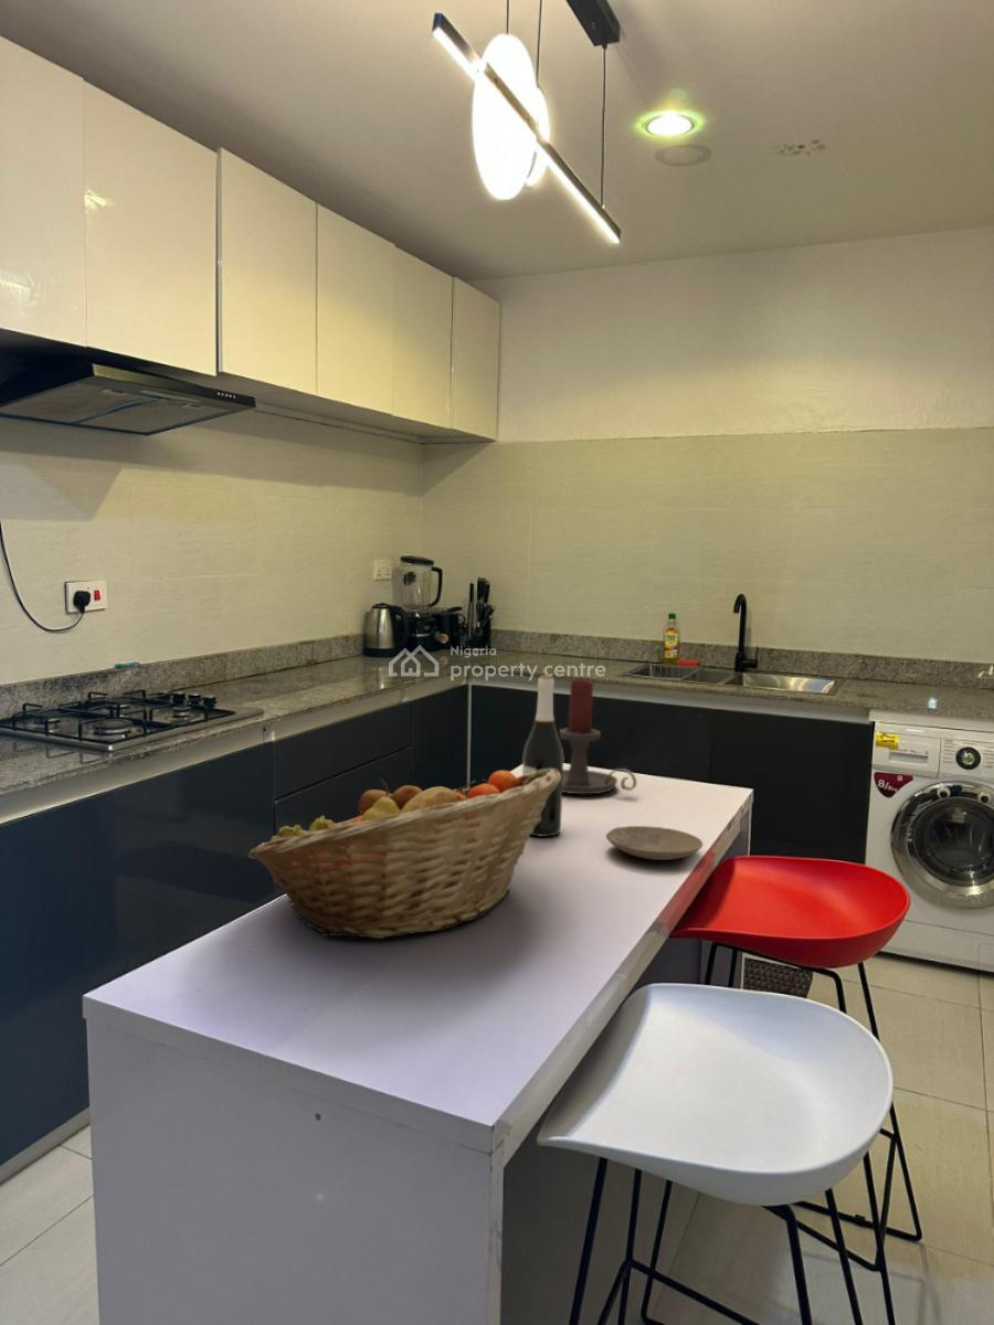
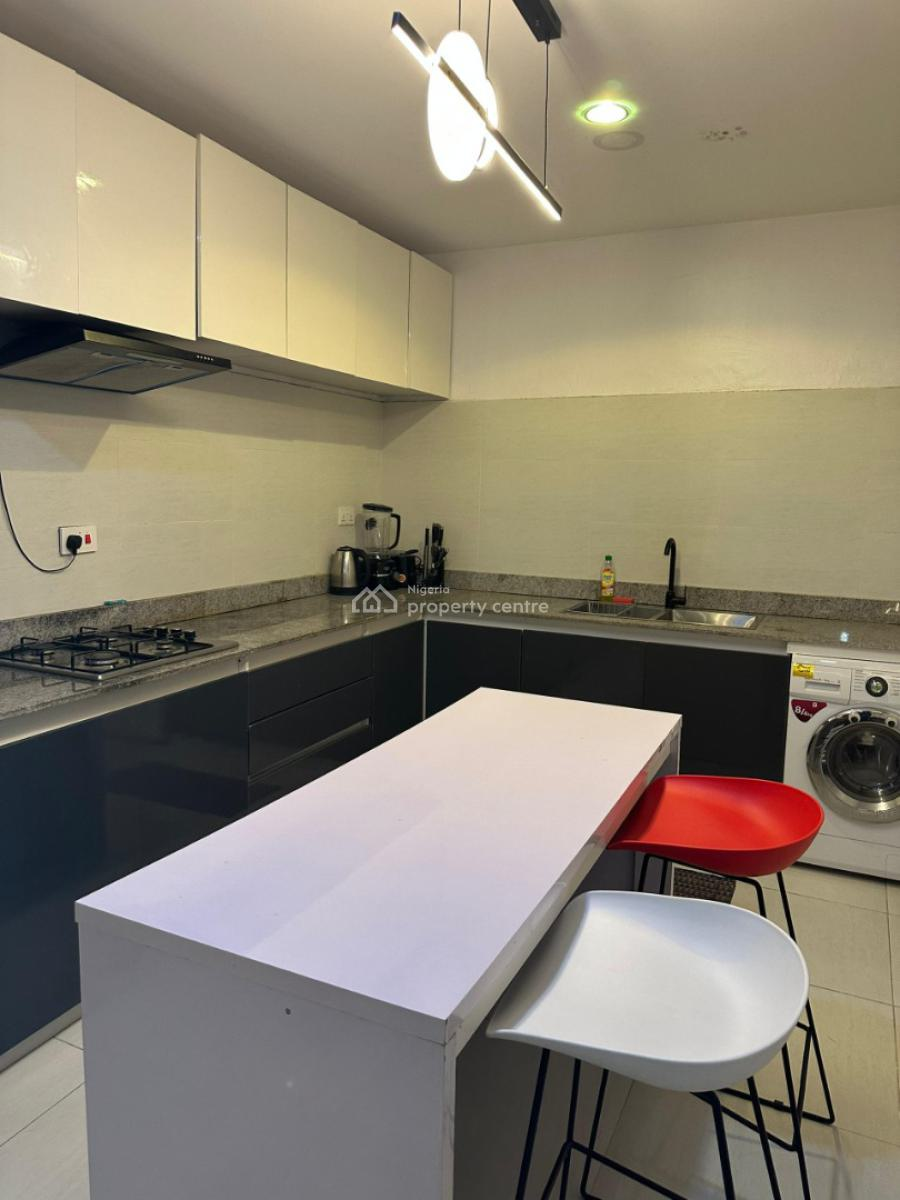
- wine bottle (543, 754)
- candle holder (590, 734)
- plate (653, 845)
- fruit basket (414, 835)
